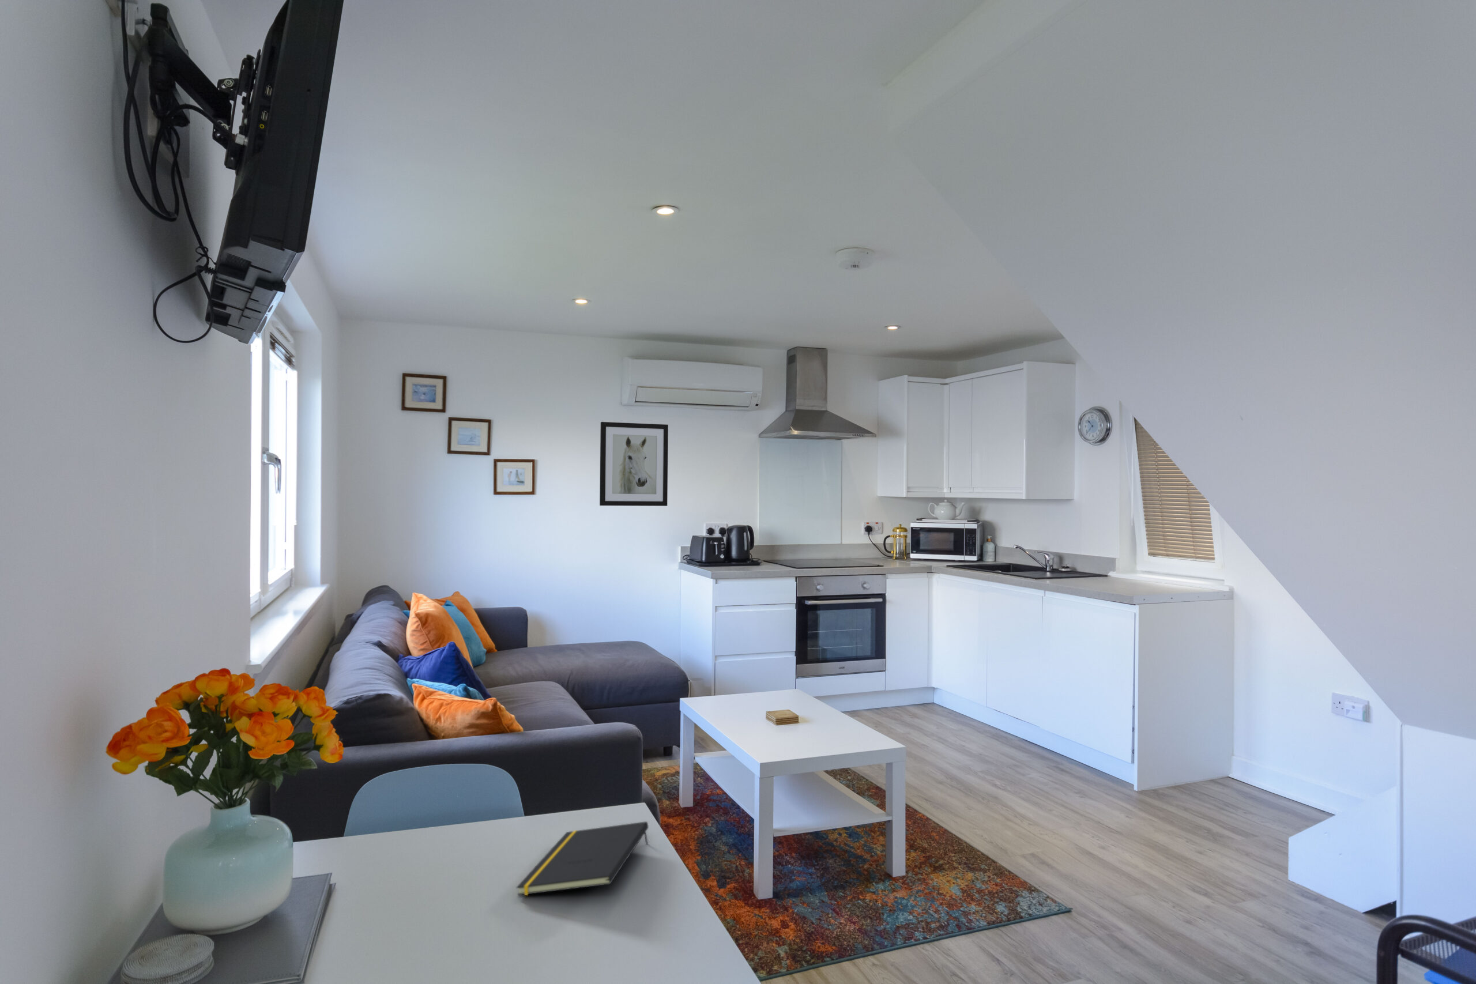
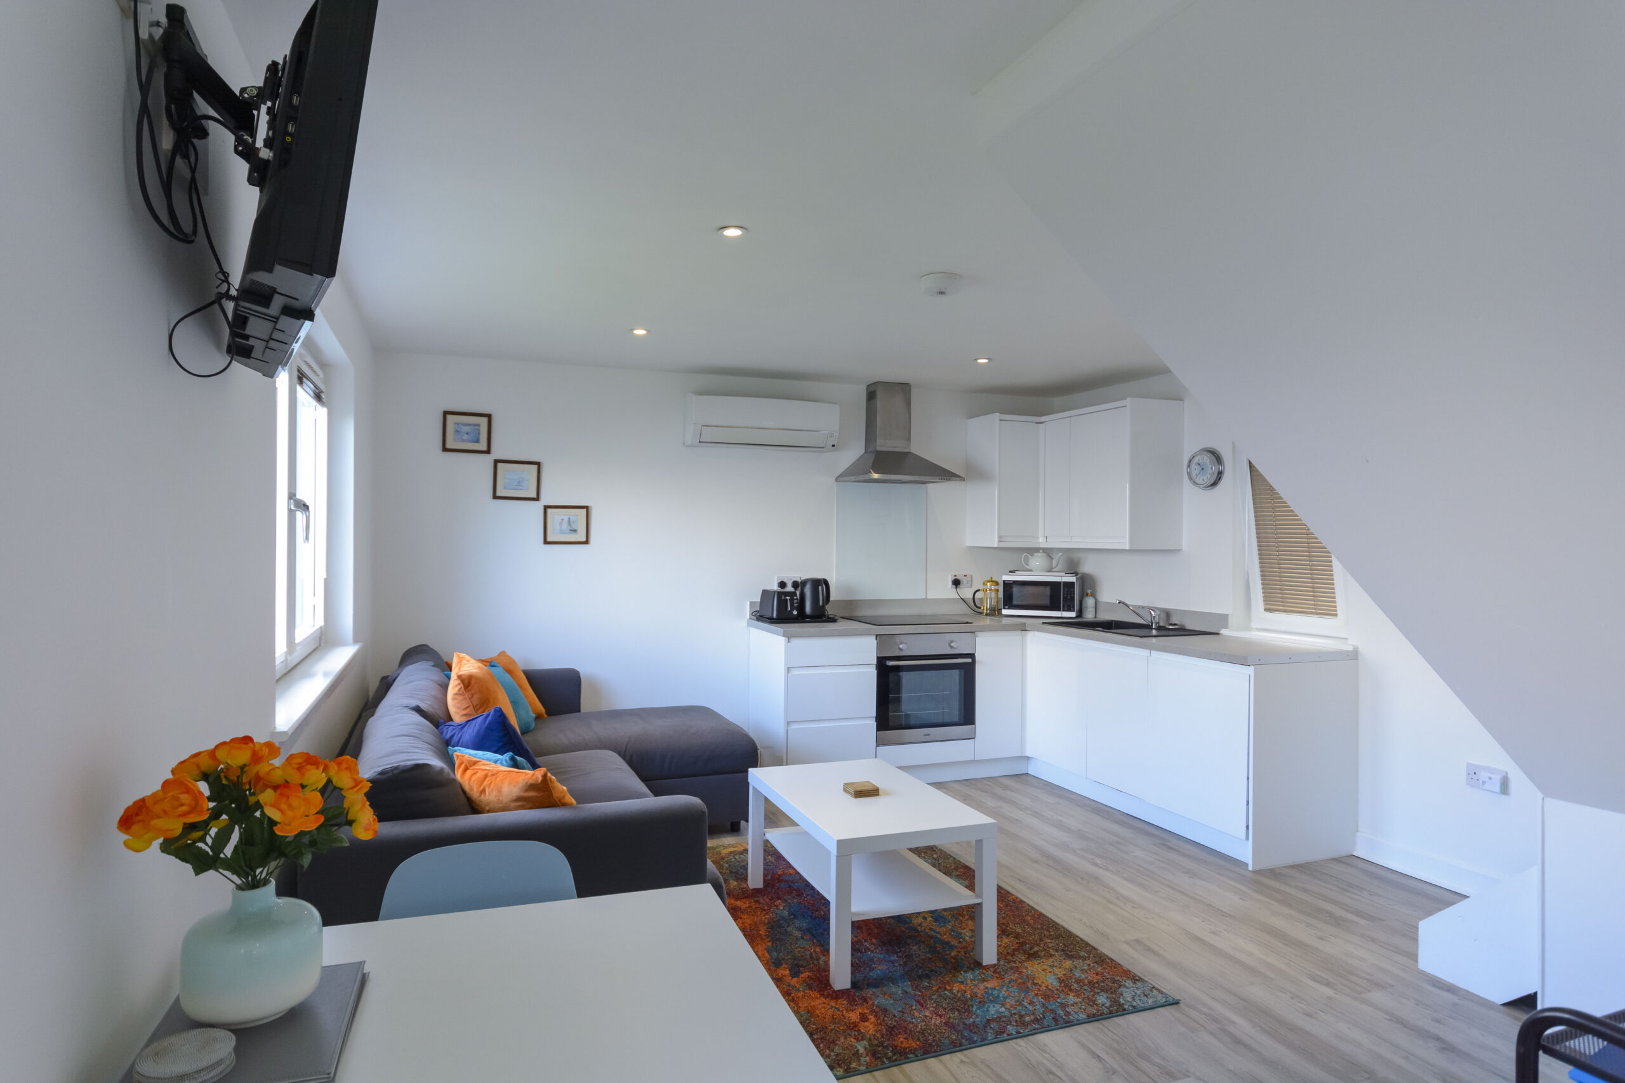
- notepad (586, 856)
- wall art (635, 465)
